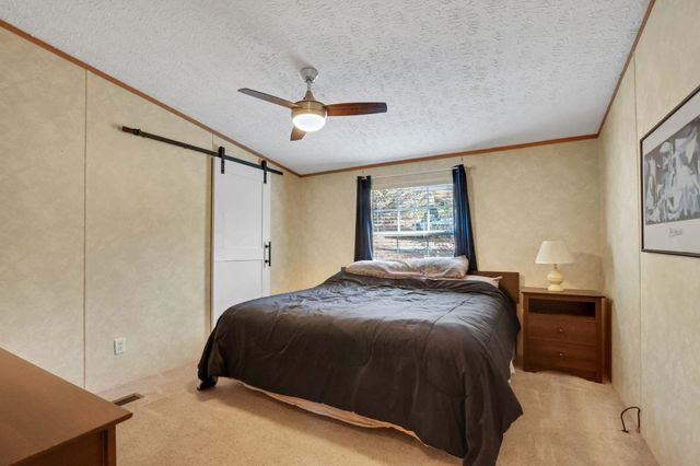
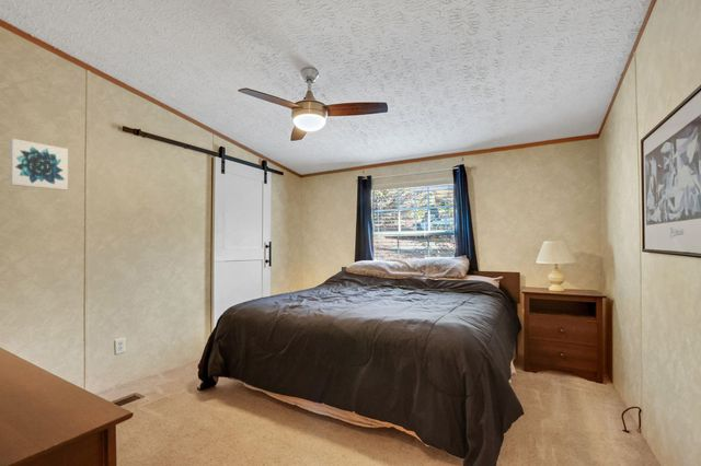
+ wall art (41, 165)
